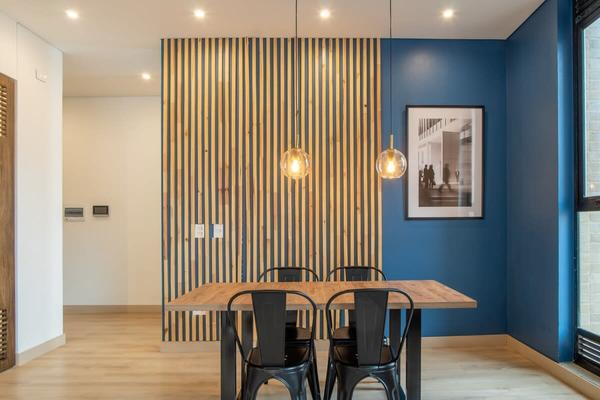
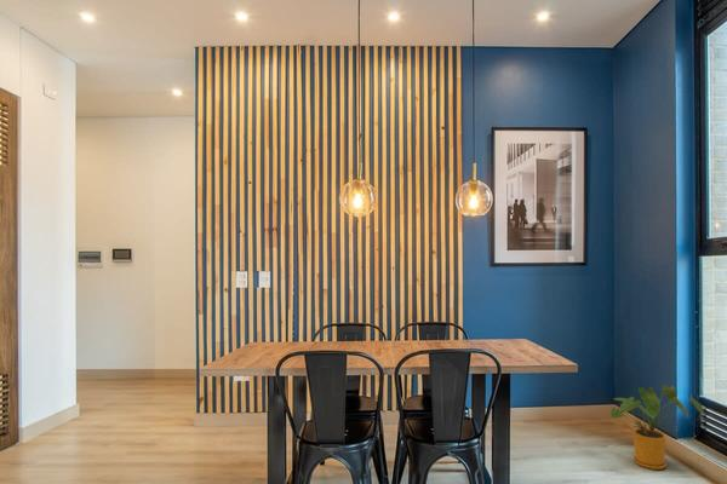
+ house plant (649, 424)
